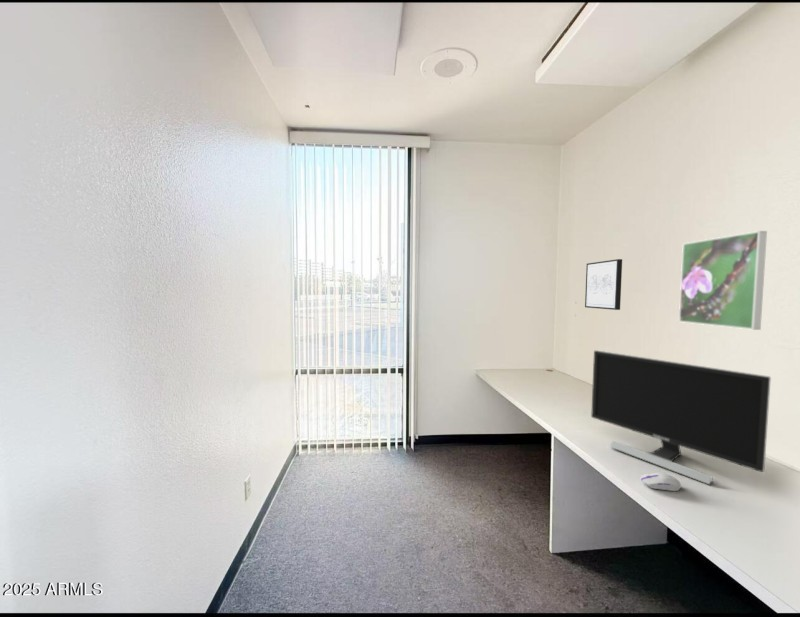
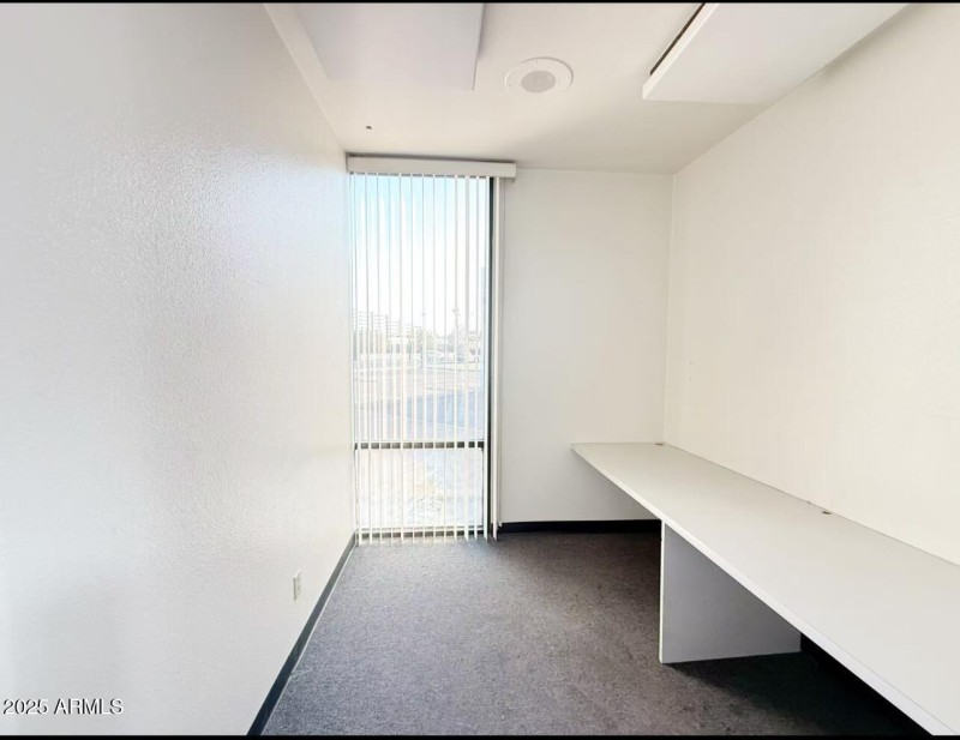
- computer mouse (660, 480)
- monitor (665, 409)
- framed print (717, 281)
- wall art (602, 285)
